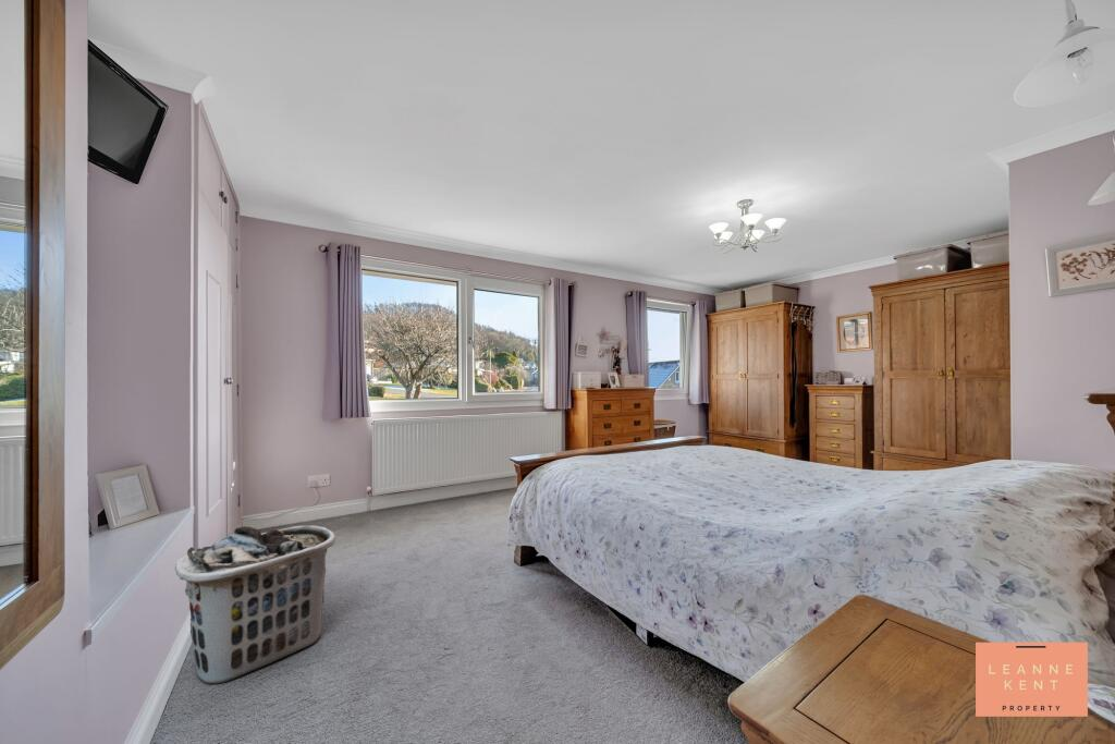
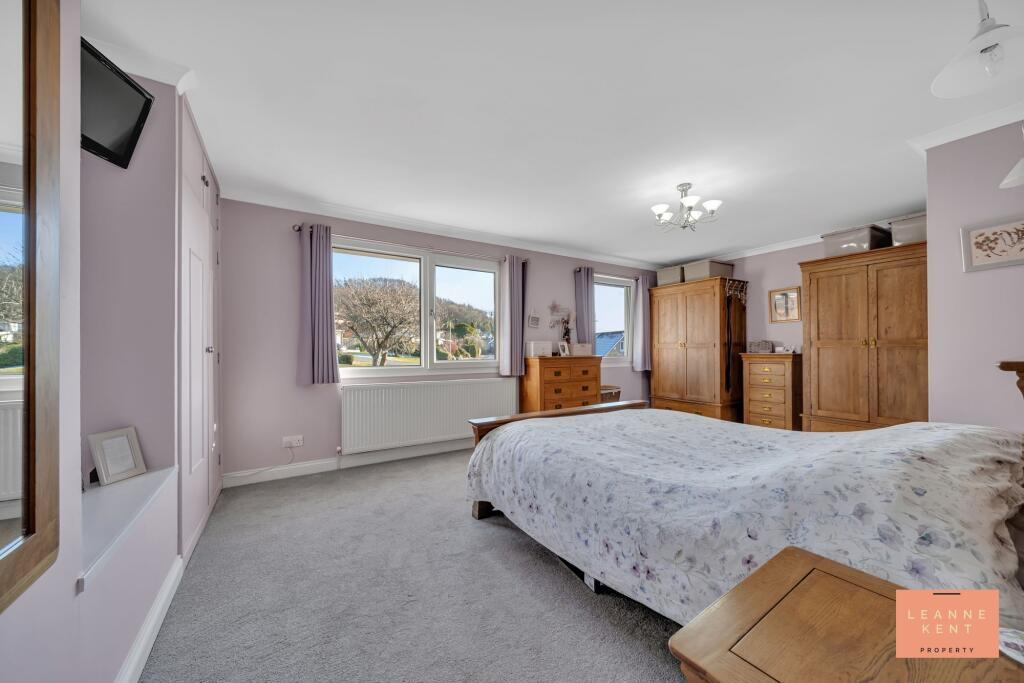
- clothes hamper (261, 587)
